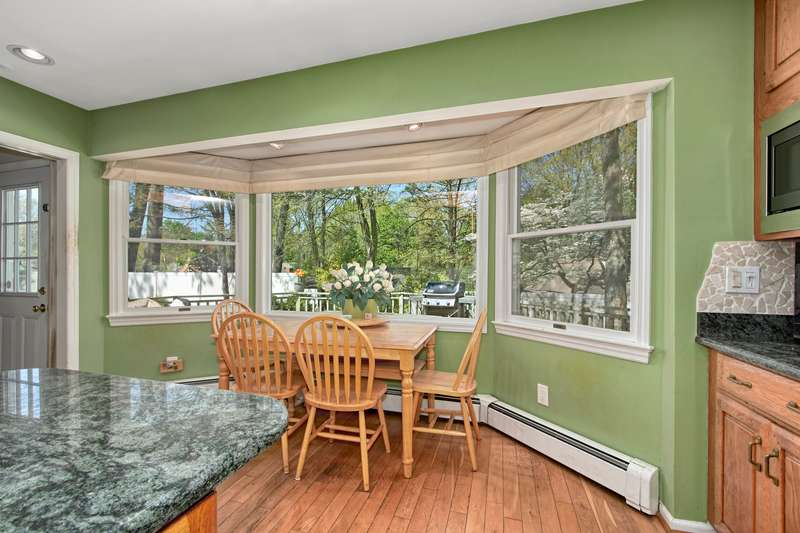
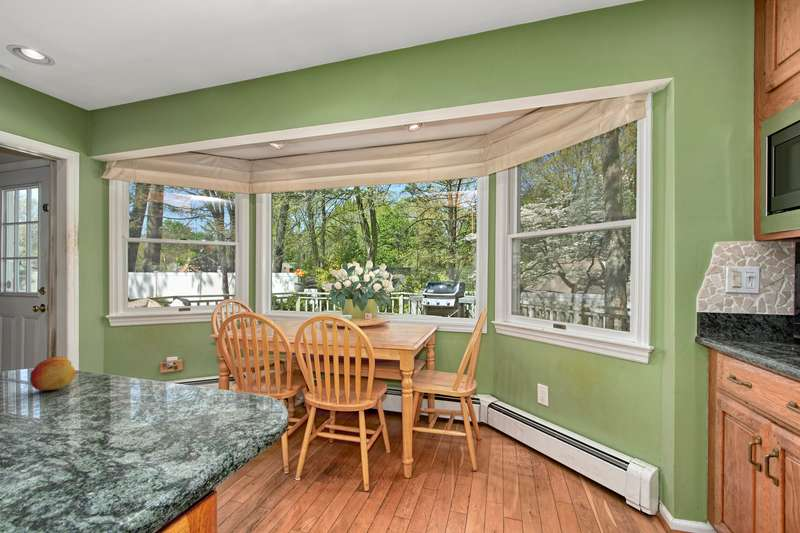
+ fruit (53, 372)
